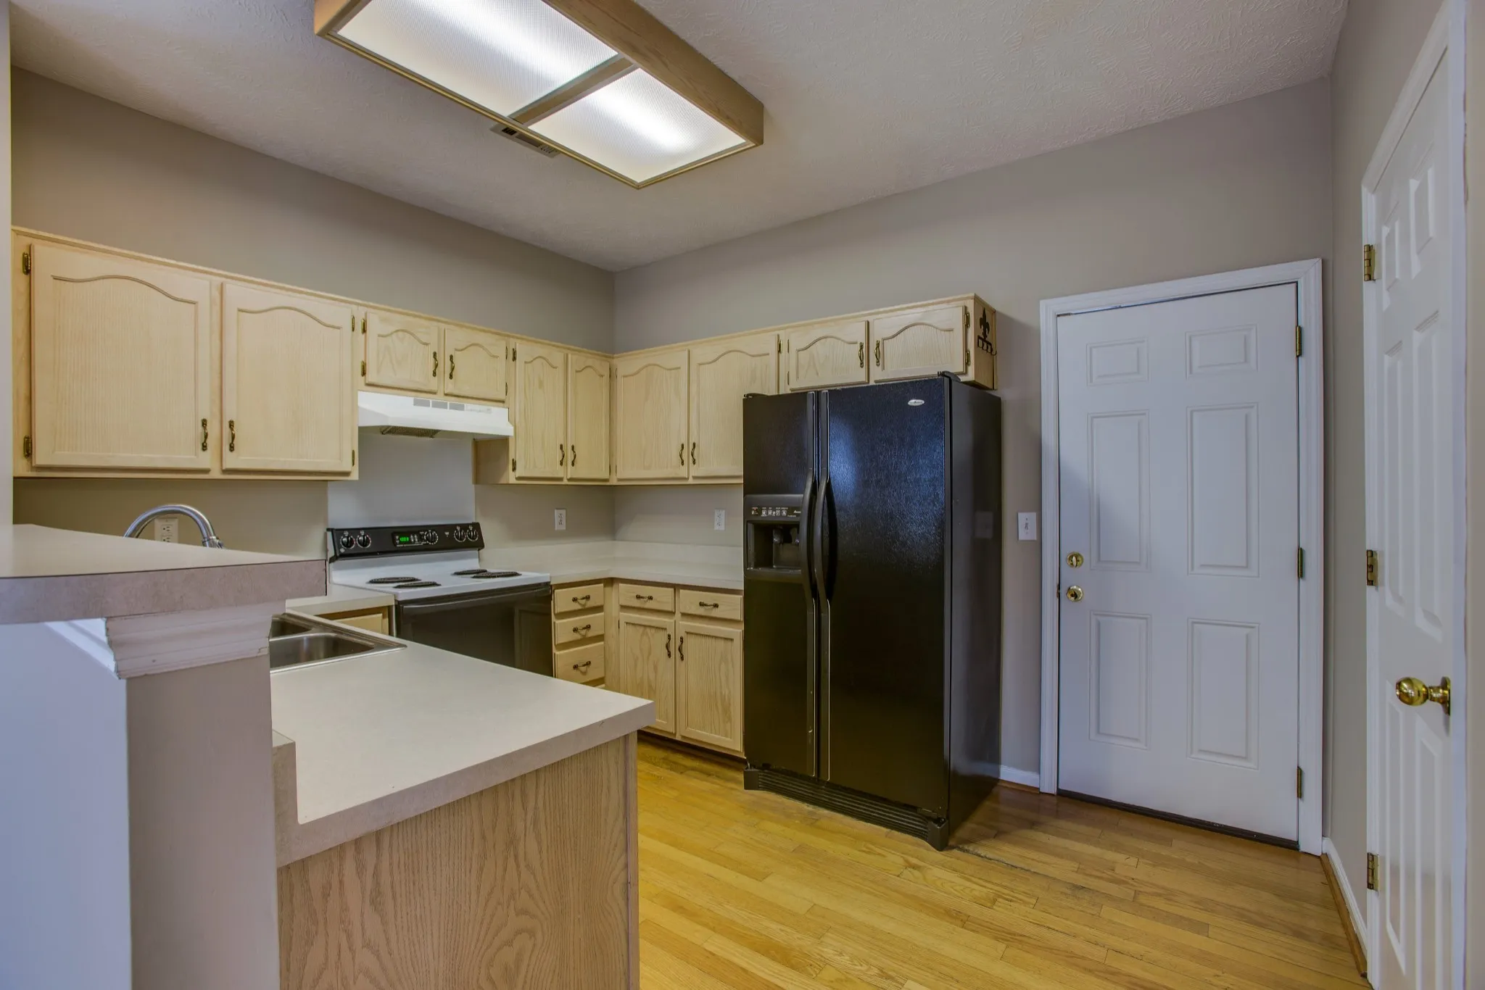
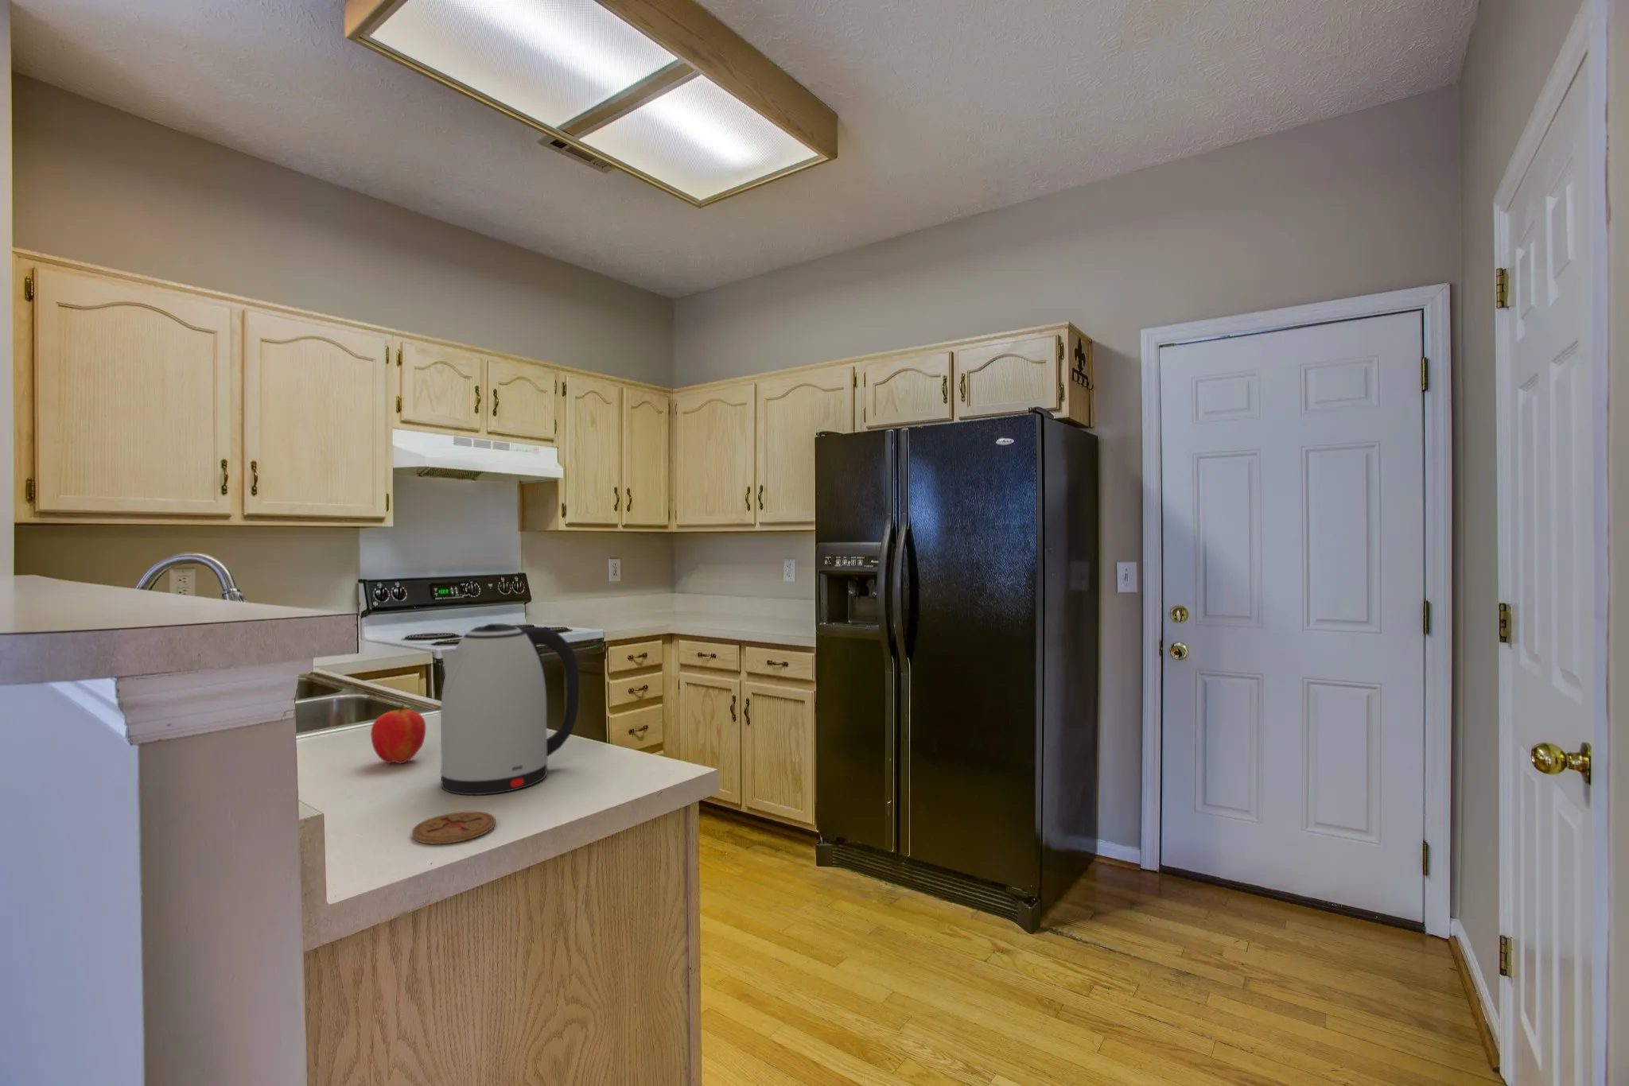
+ apple (399, 732)
+ coaster (455, 827)
+ kettle (513, 698)
